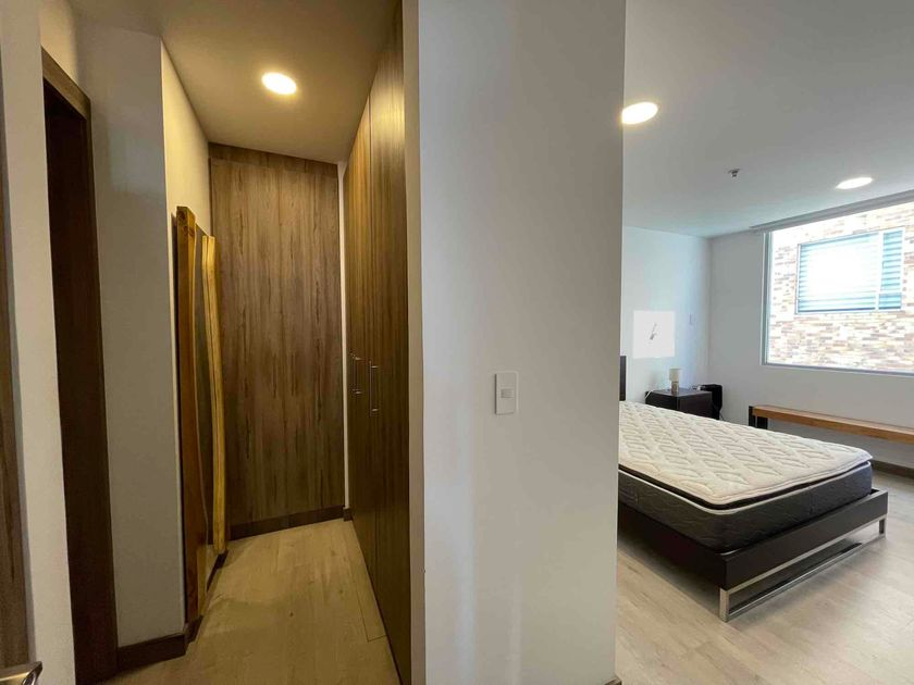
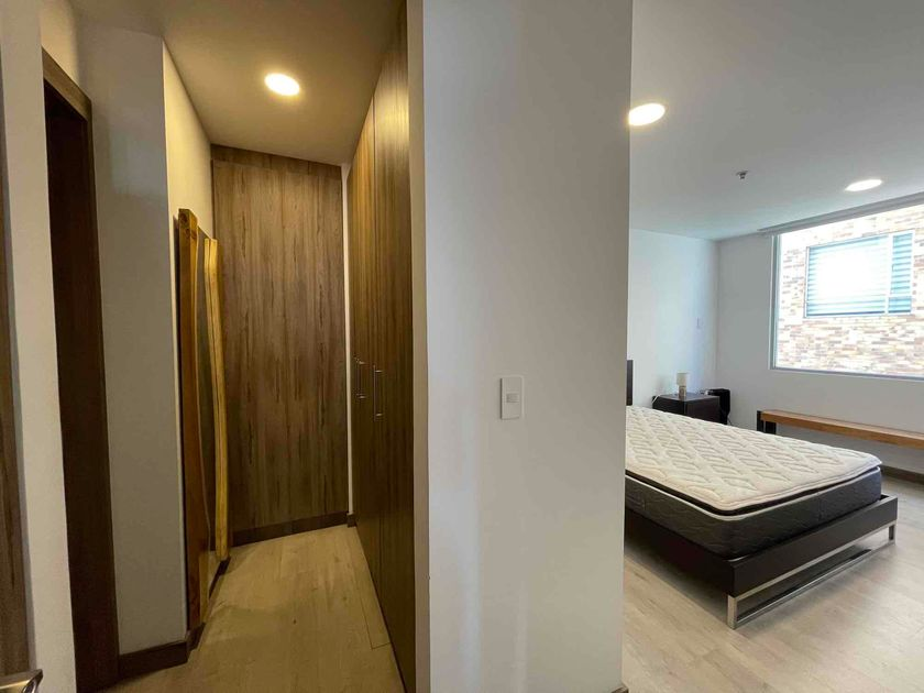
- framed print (654, 334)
